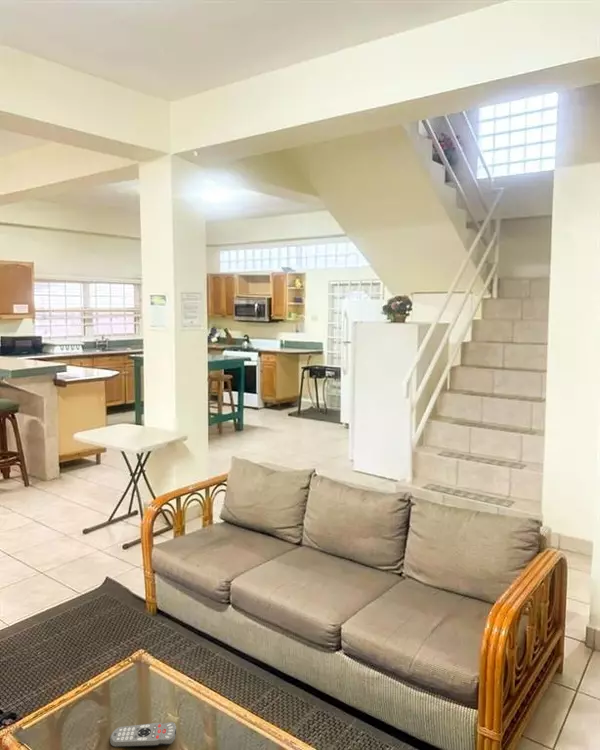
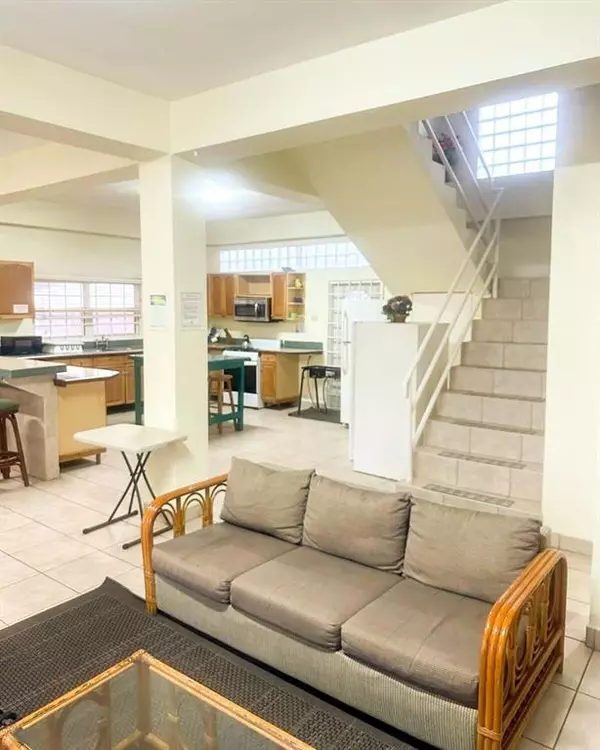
- remote control (143, 735)
